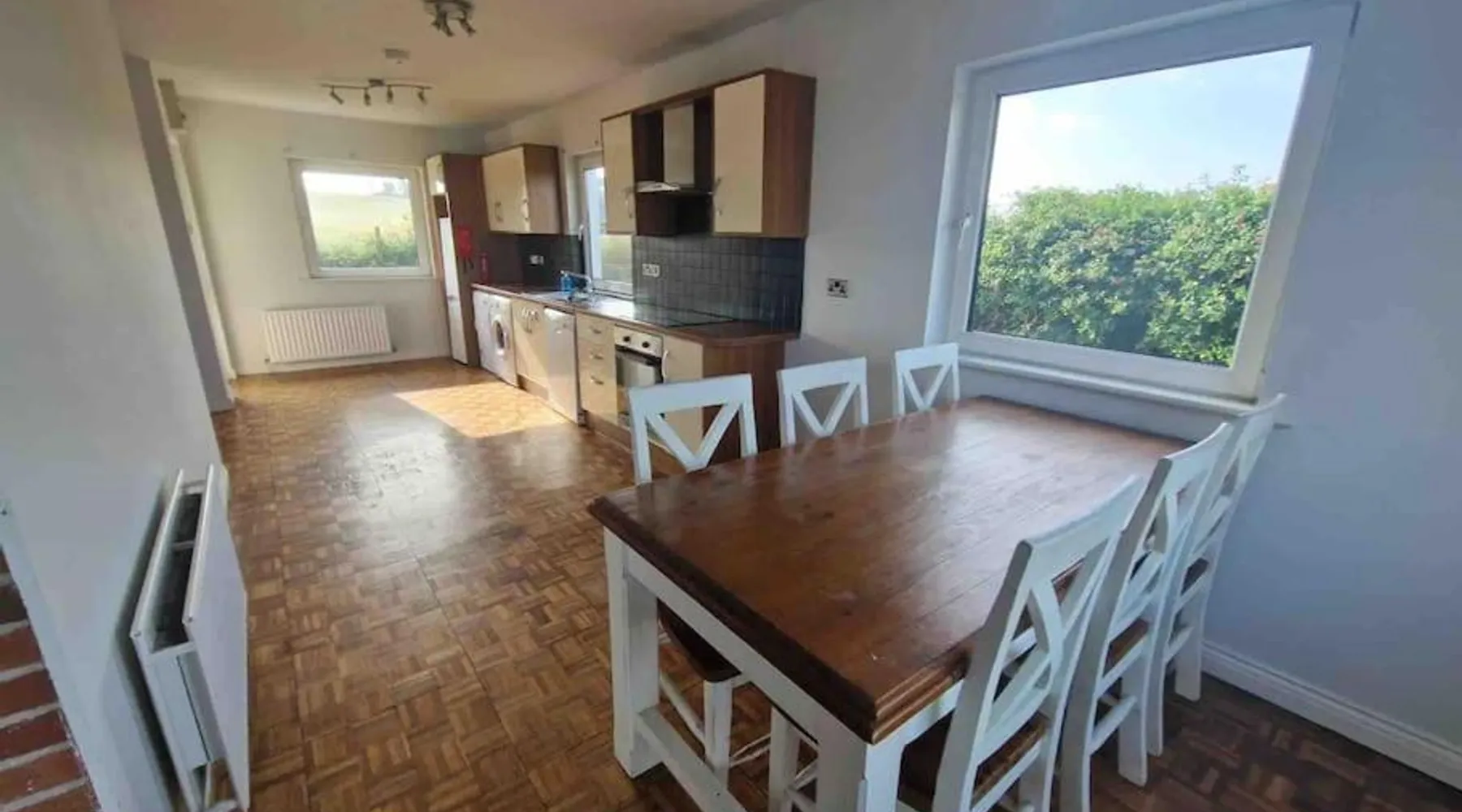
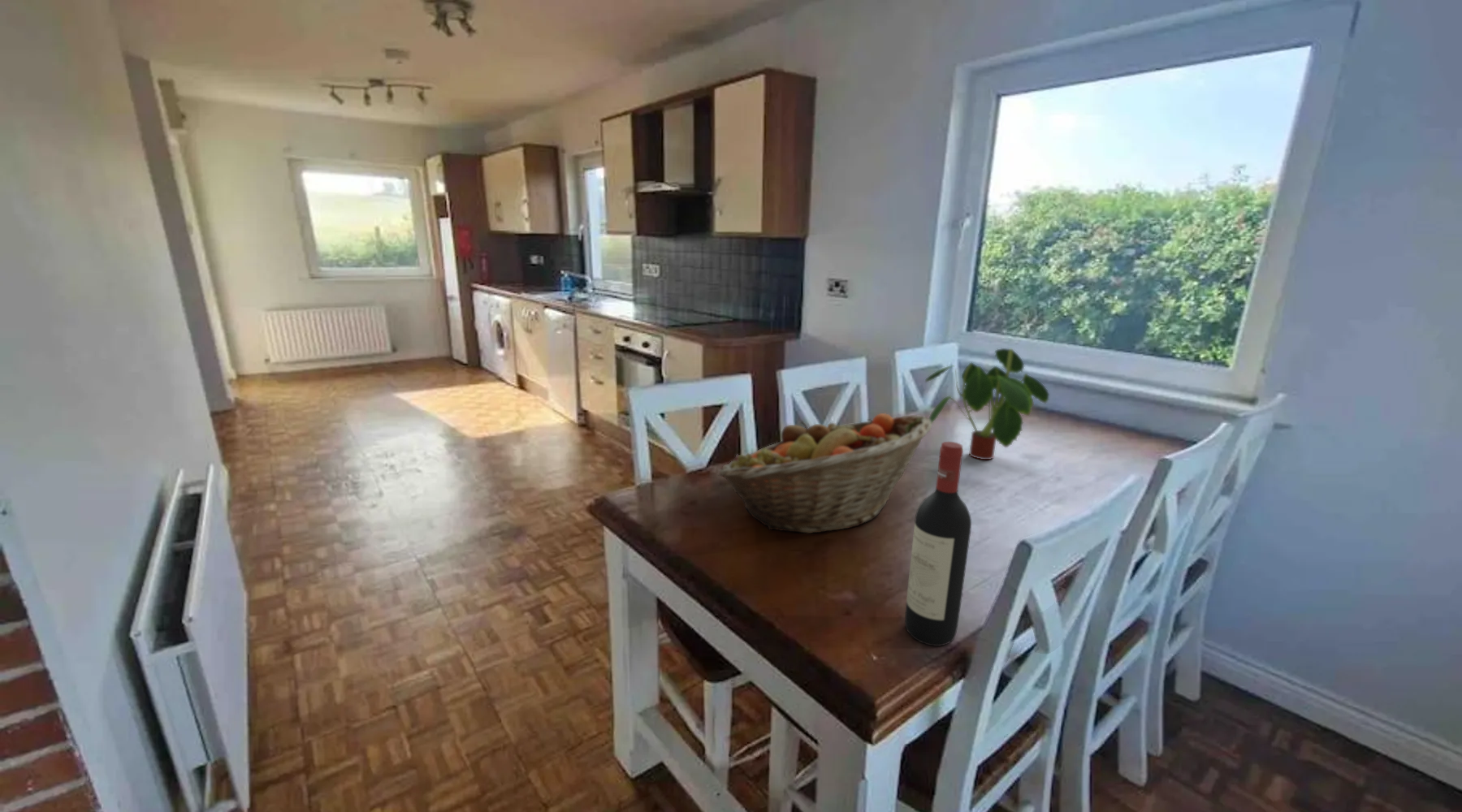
+ fruit basket (826, 460)
+ plant (983, 401)
+ wine bottle (940, 542)
